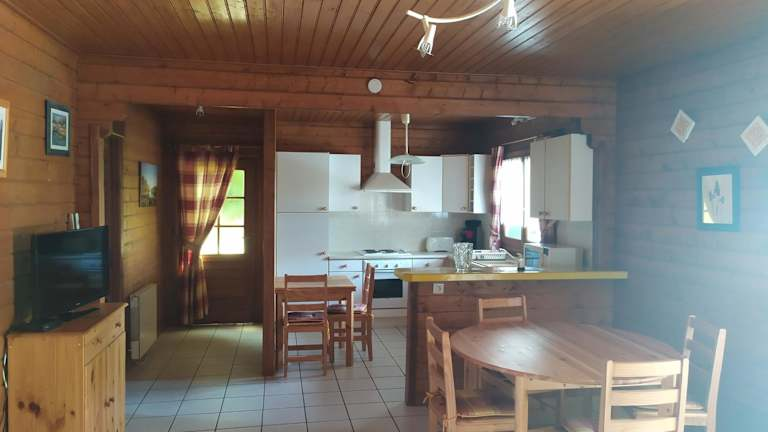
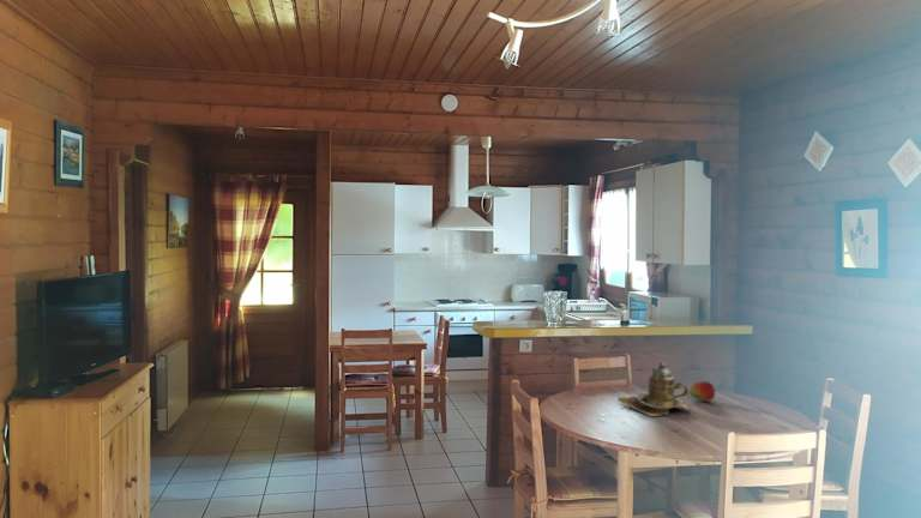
+ fruit (702, 391)
+ teapot (655, 385)
